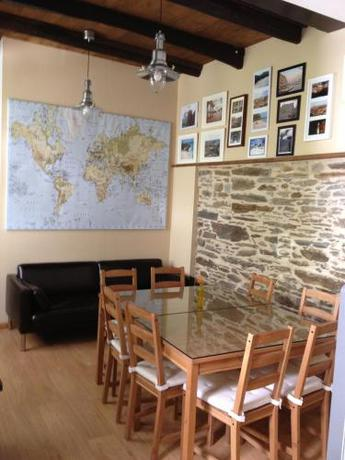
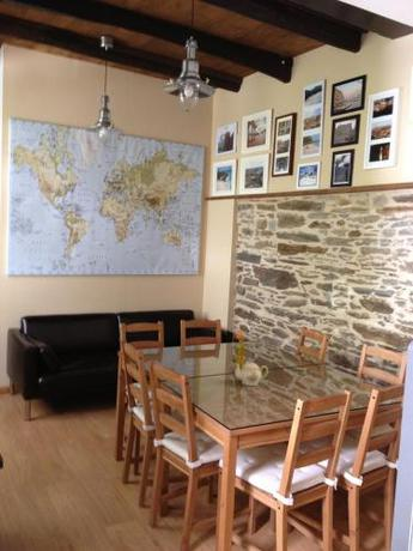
+ teapot (251, 371)
